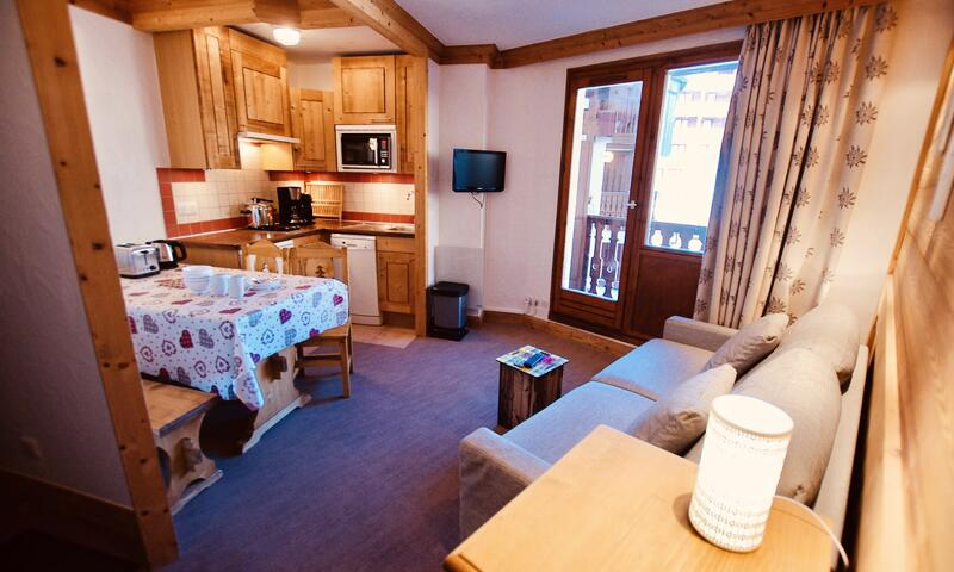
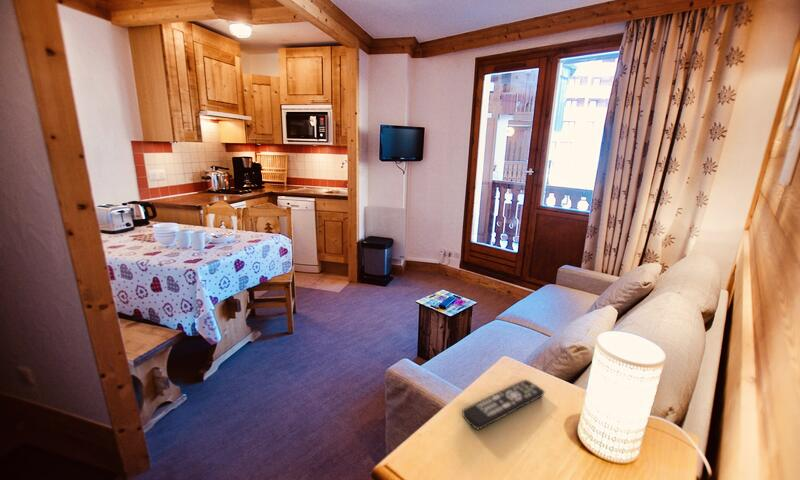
+ remote control (504, 403)
